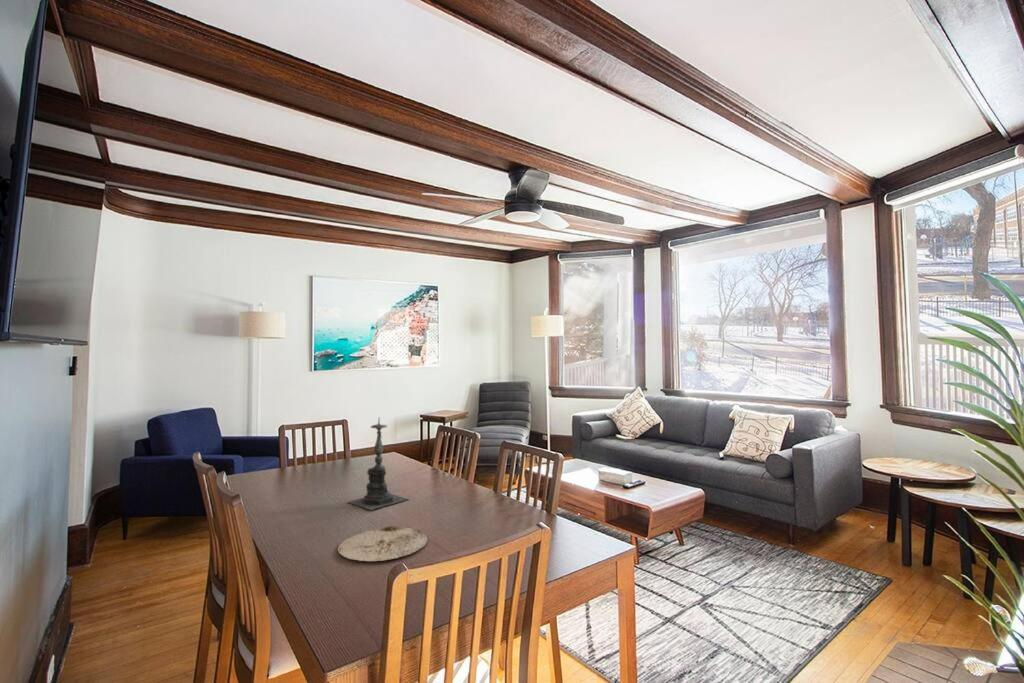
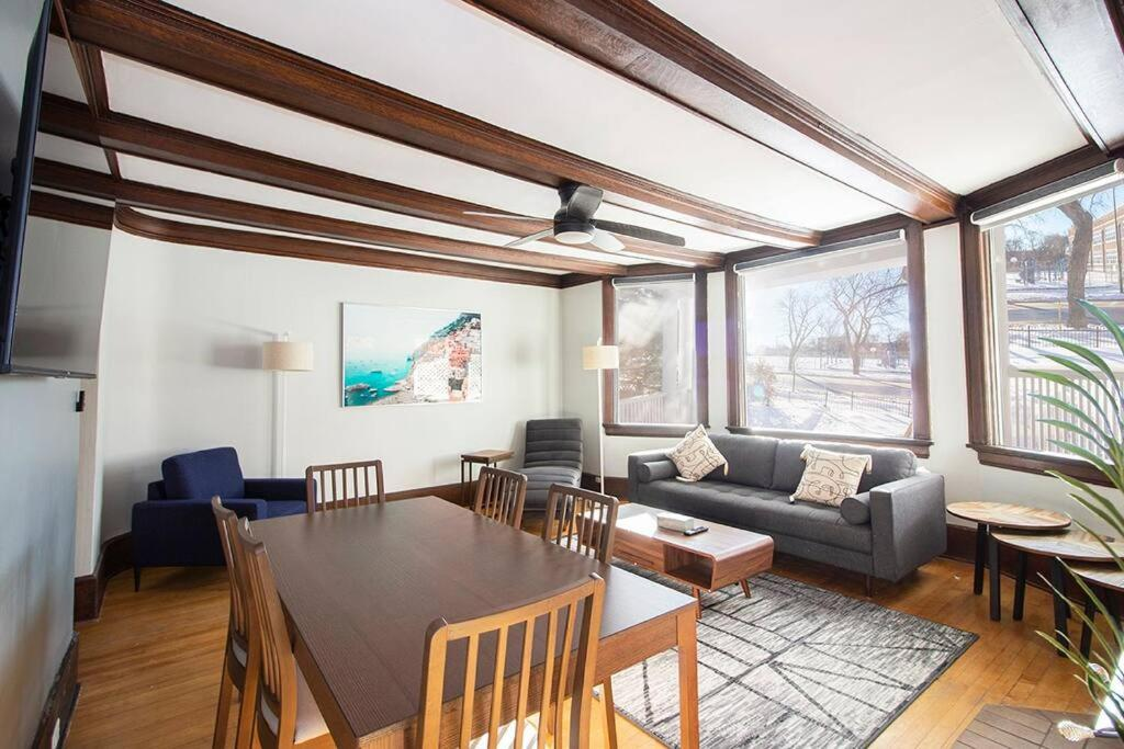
- candle holder (378, 456)
- plate (383, 541)
